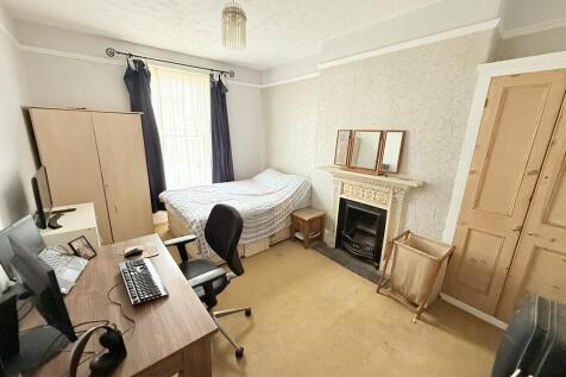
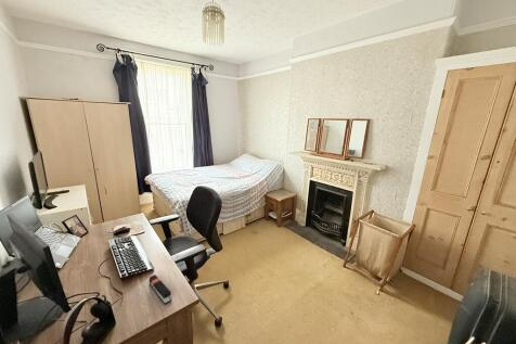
+ stapler (159, 288)
